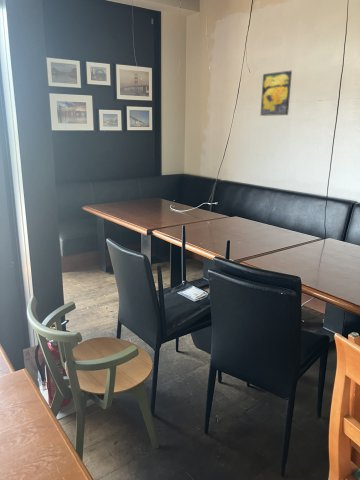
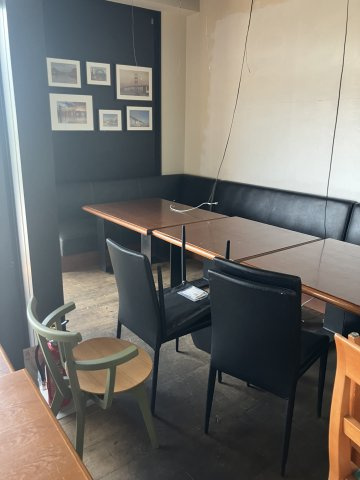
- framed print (275, 94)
